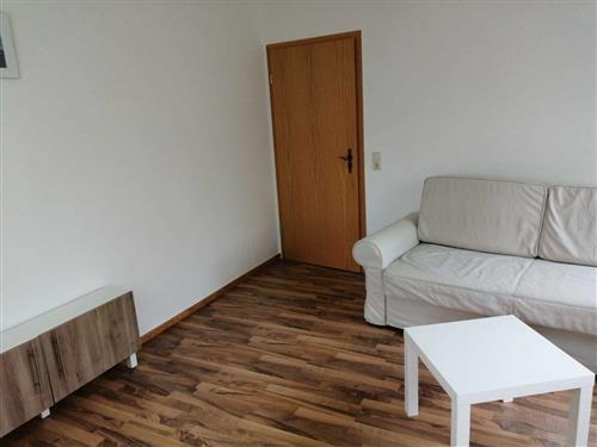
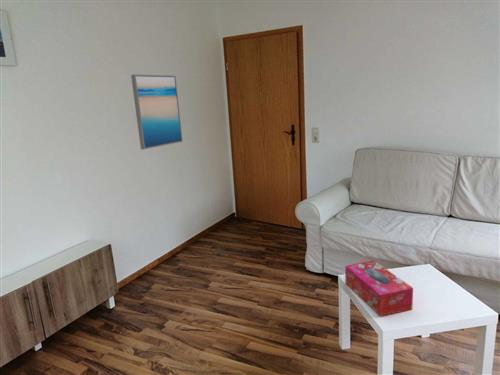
+ wall art (158, 111)
+ tissue box (376, 286)
